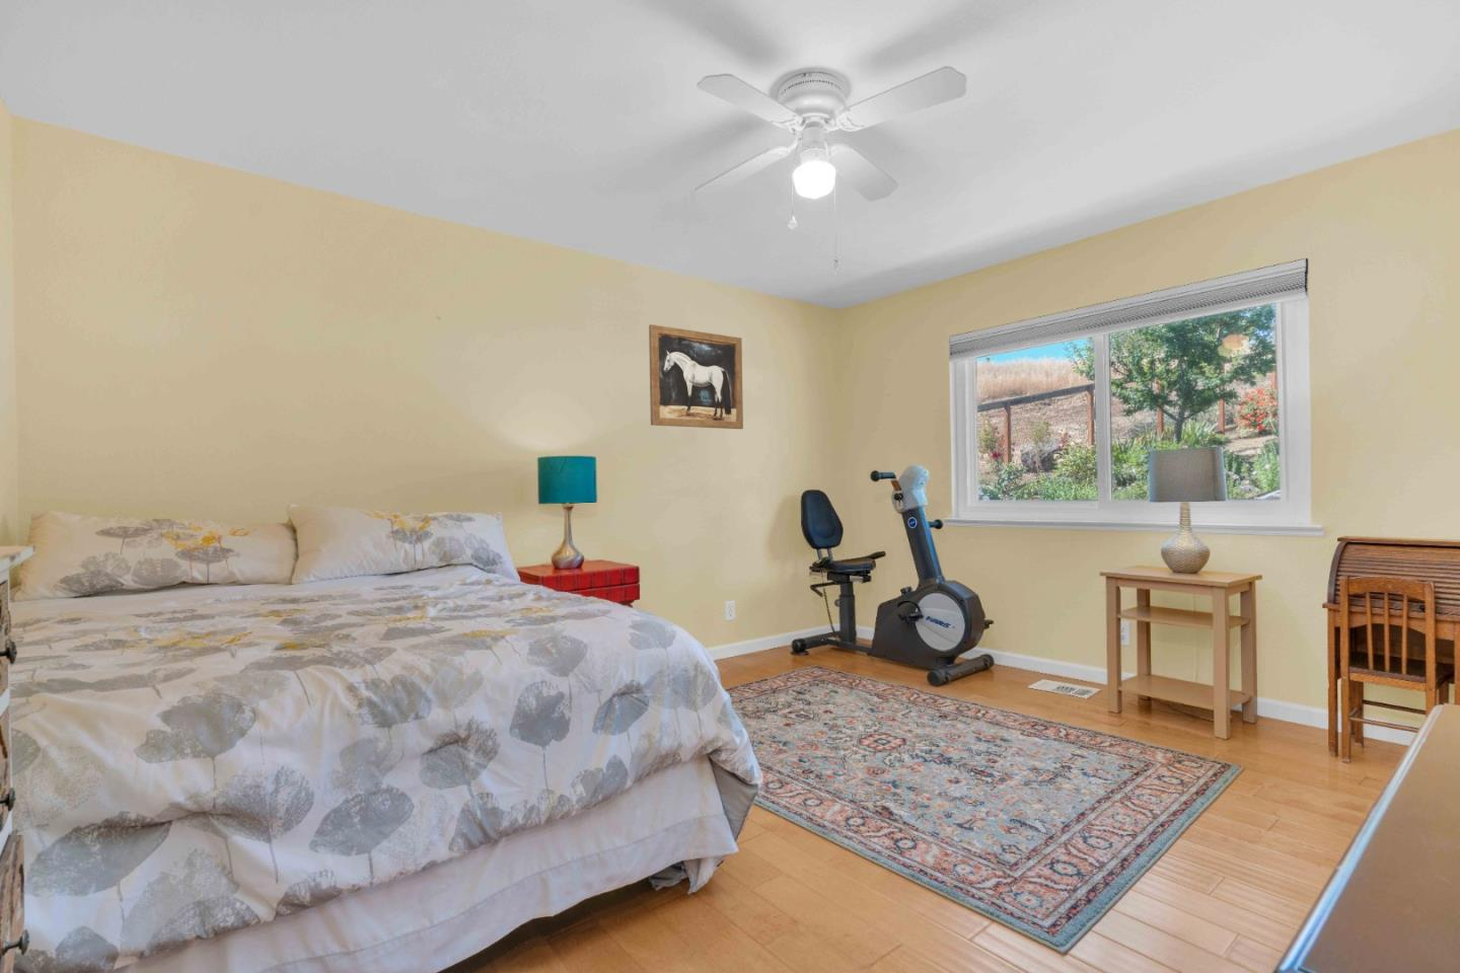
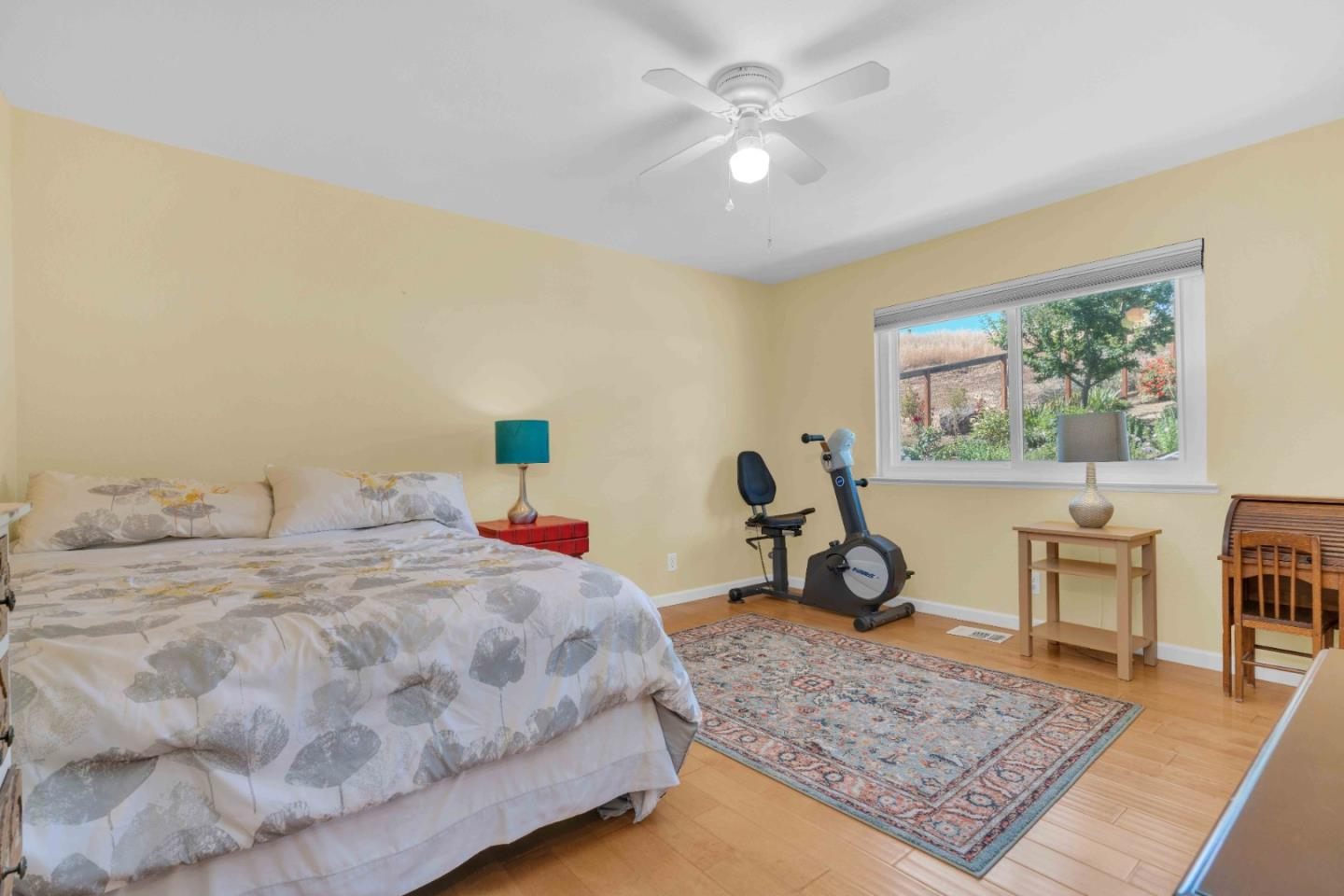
- wall art (697, 379)
